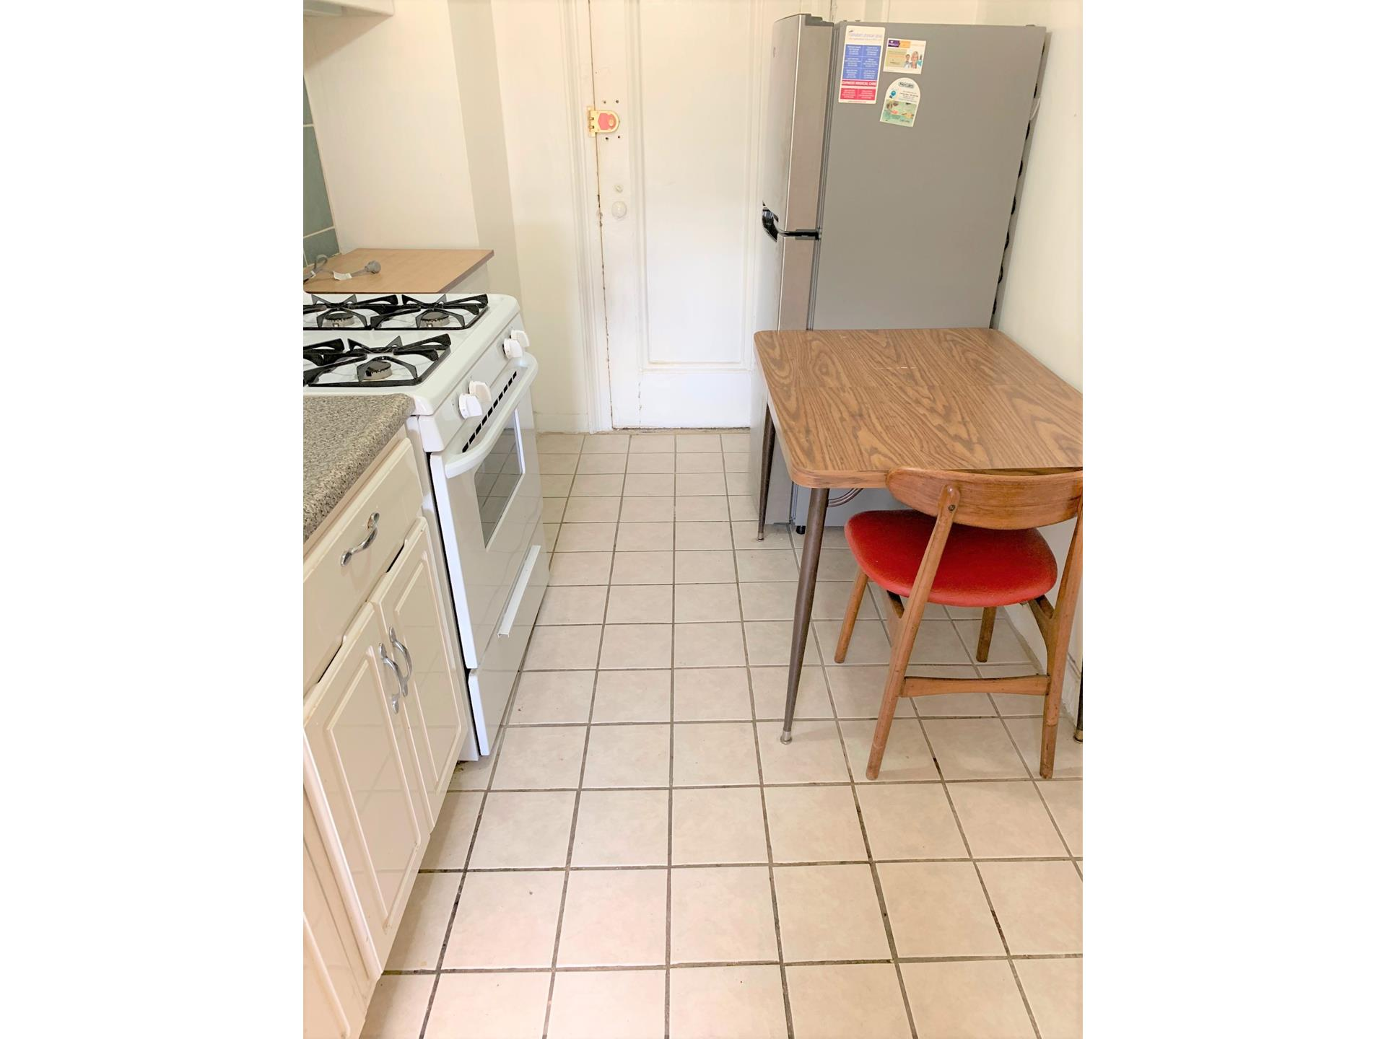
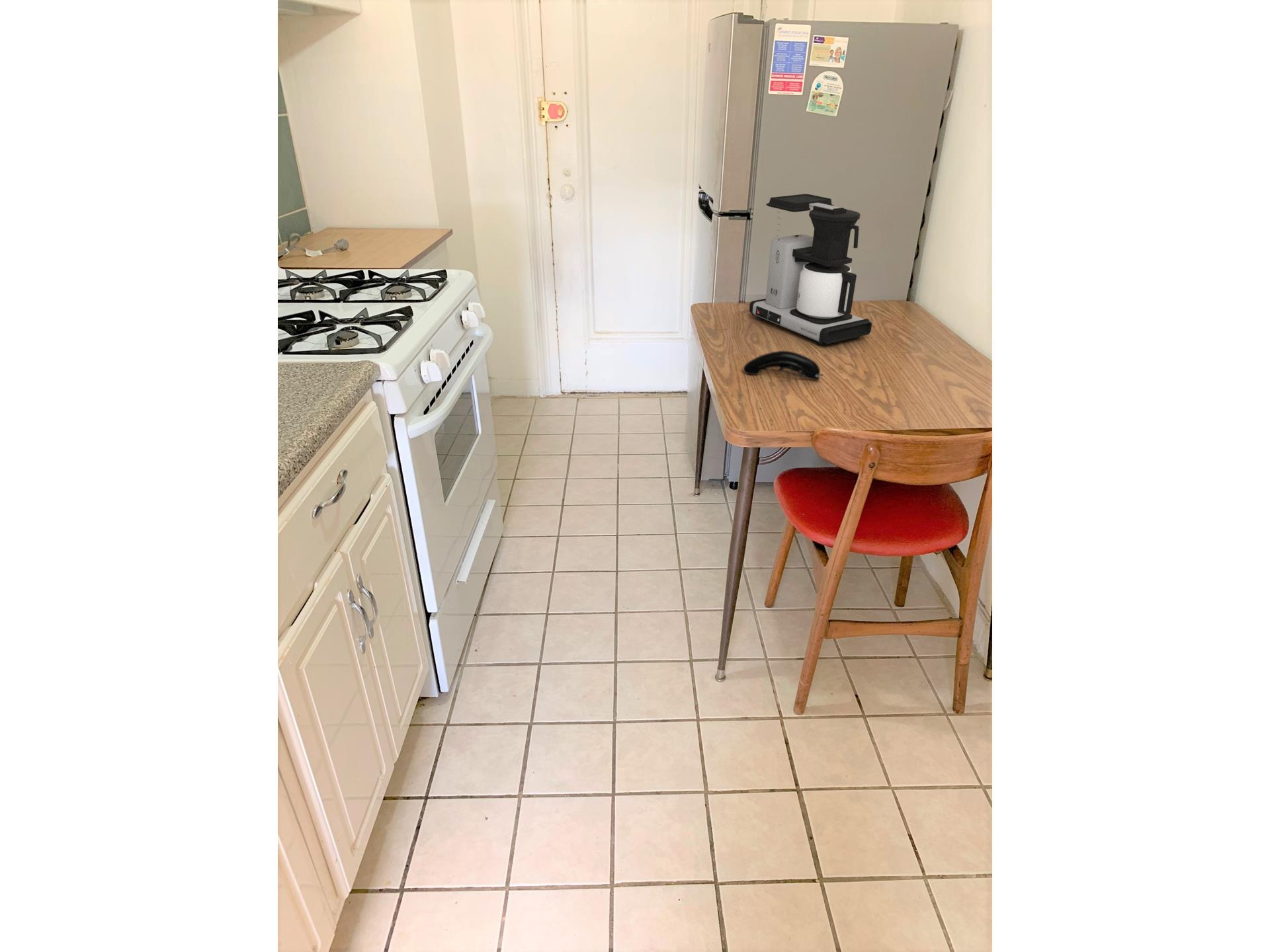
+ coffee maker (814, 268)
+ banana (783, 364)
